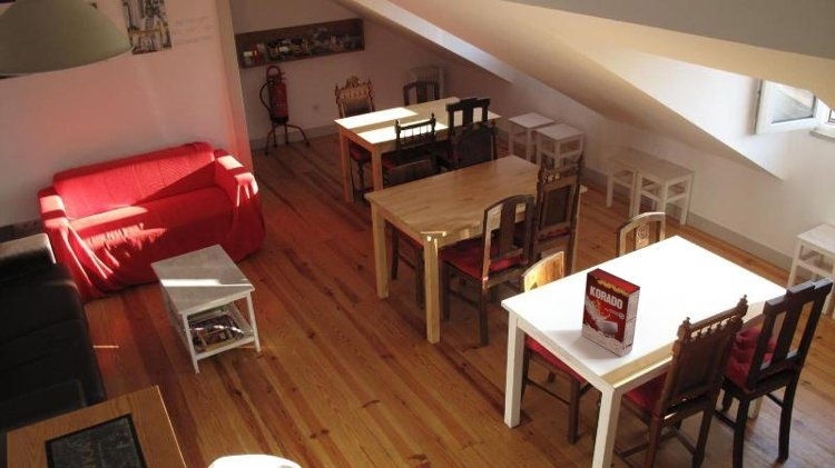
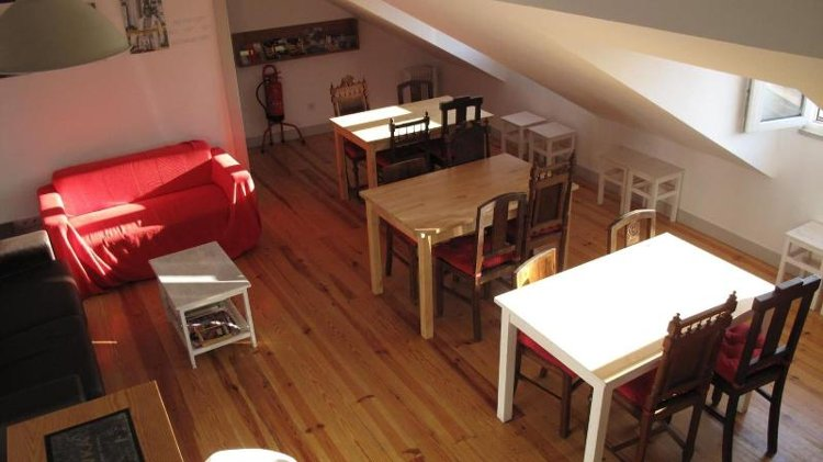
- cereal box (609, 311)
